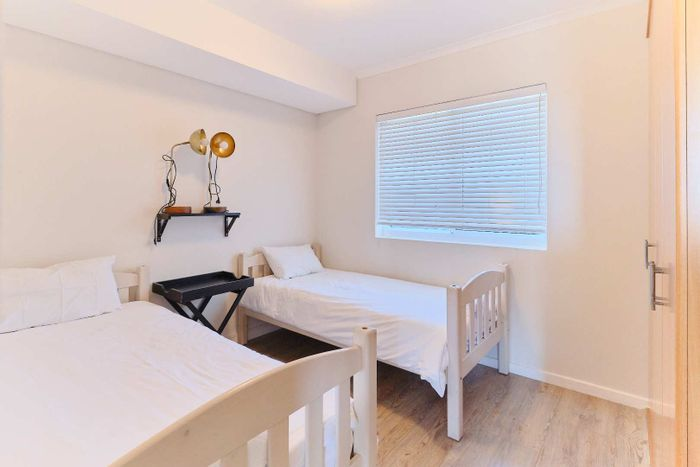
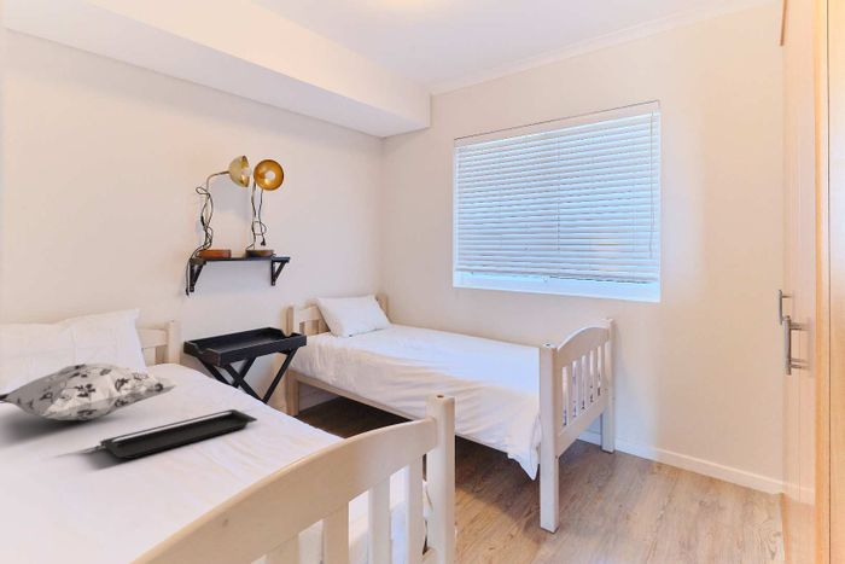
+ serving tray (185, 432)
+ decorative pillow (87, 390)
